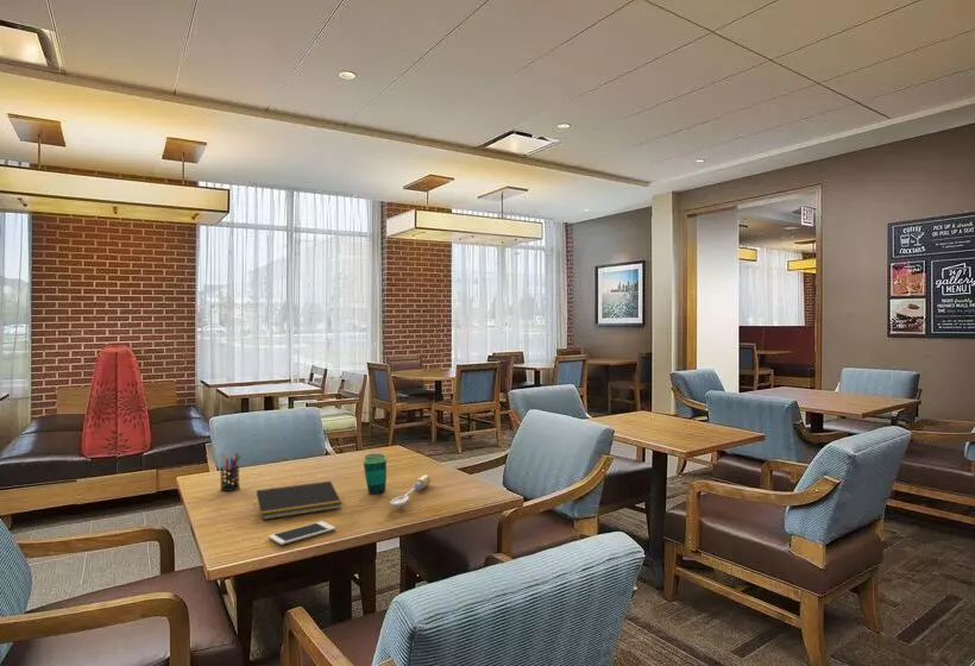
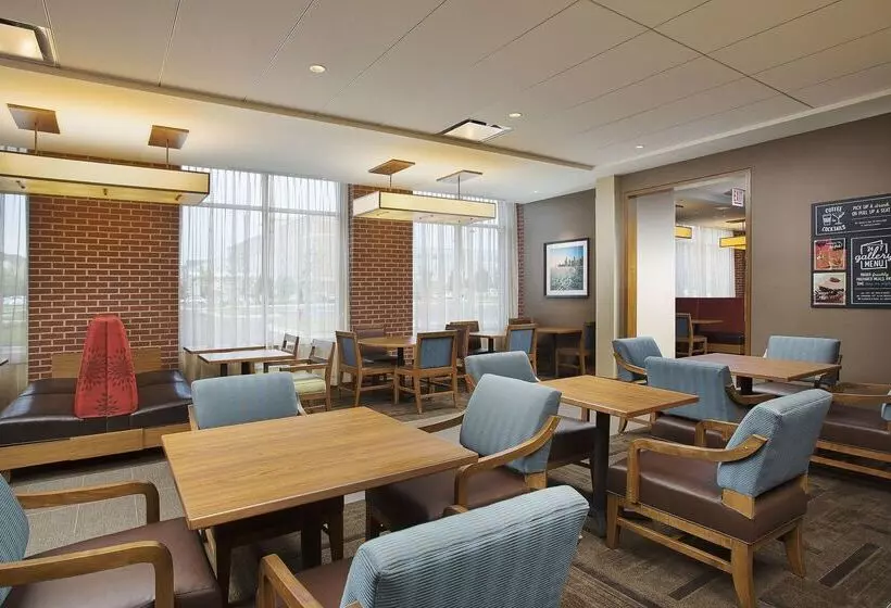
- notepad (298, 498)
- cup (375, 473)
- cell phone (302, 532)
- spoon (411, 490)
- pen holder (232, 470)
